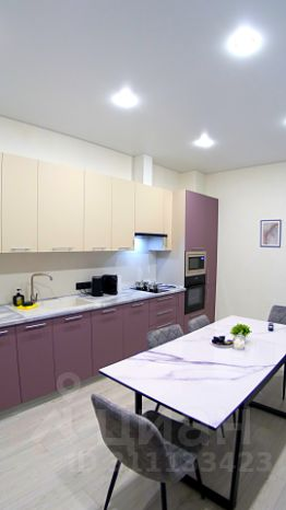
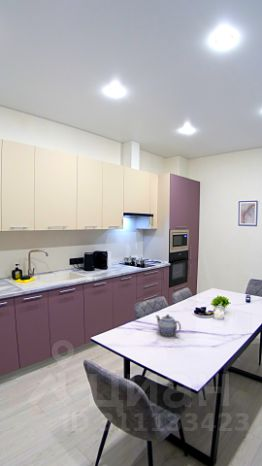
+ teapot (167, 323)
